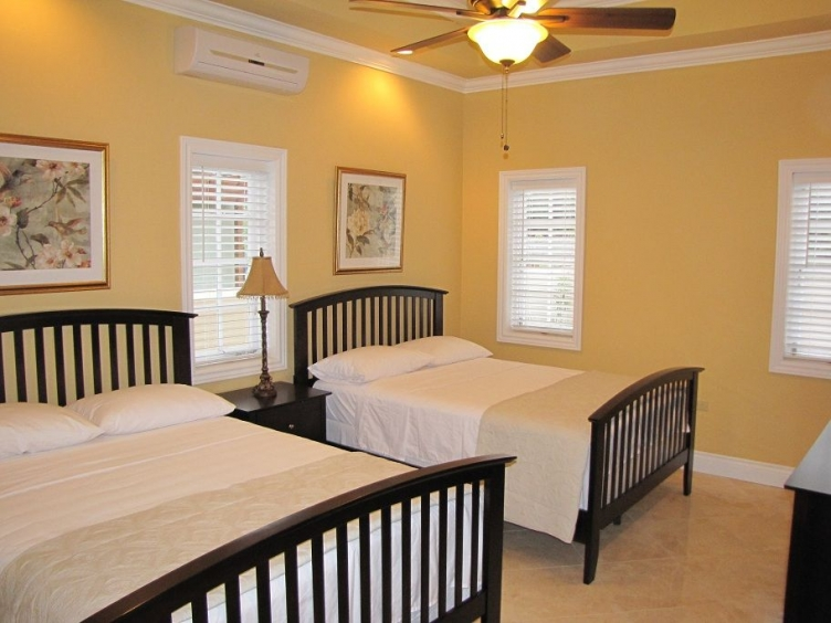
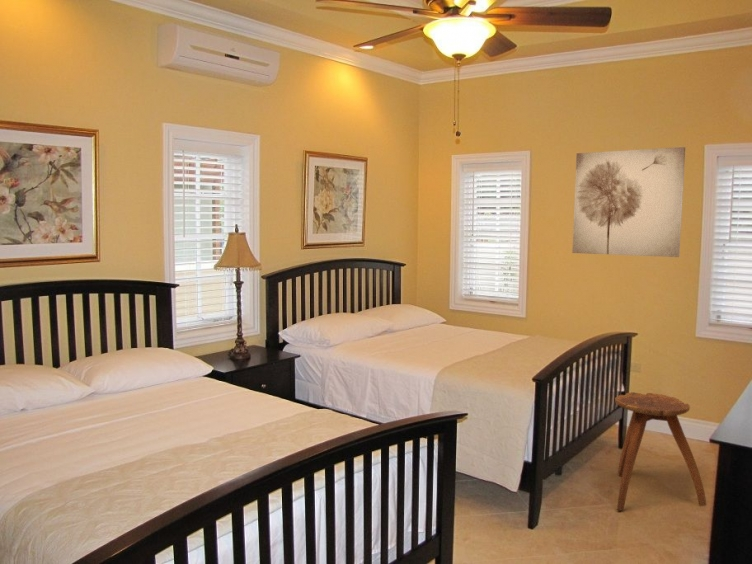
+ wall art (625, 203)
+ stool (639, 446)
